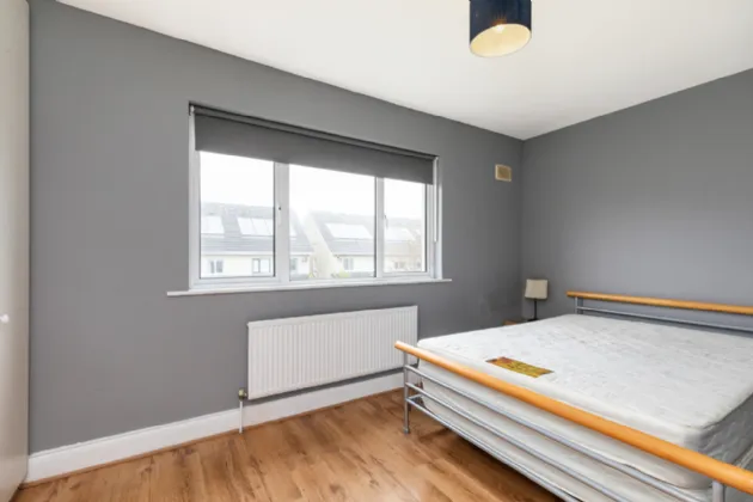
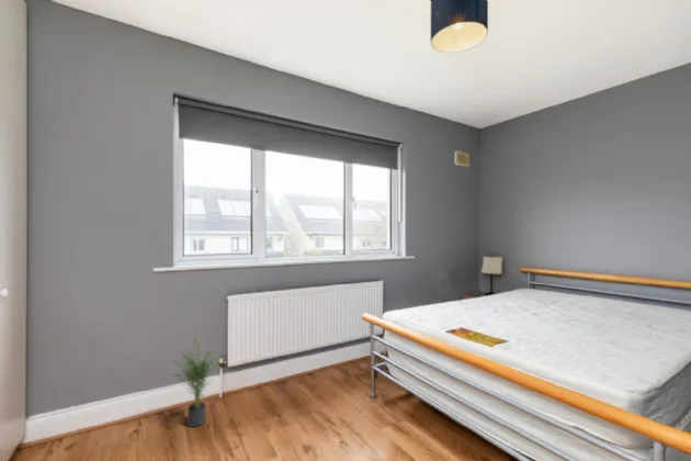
+ potted plant (197, 383)
